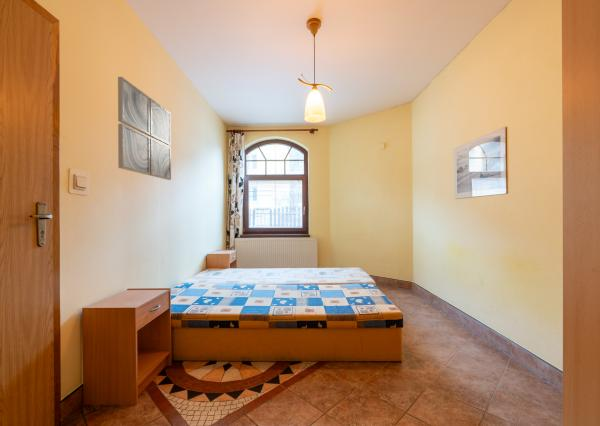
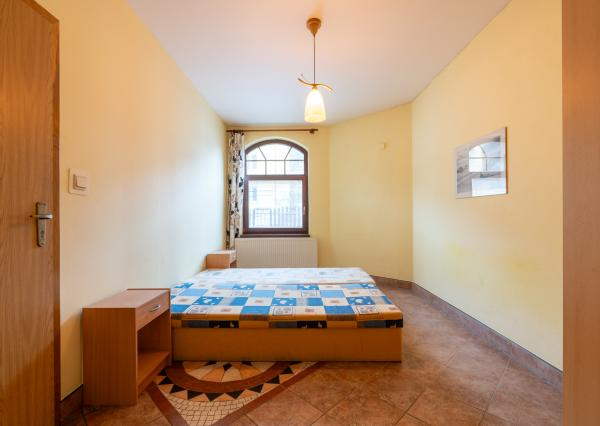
- wall art (148, 136)
